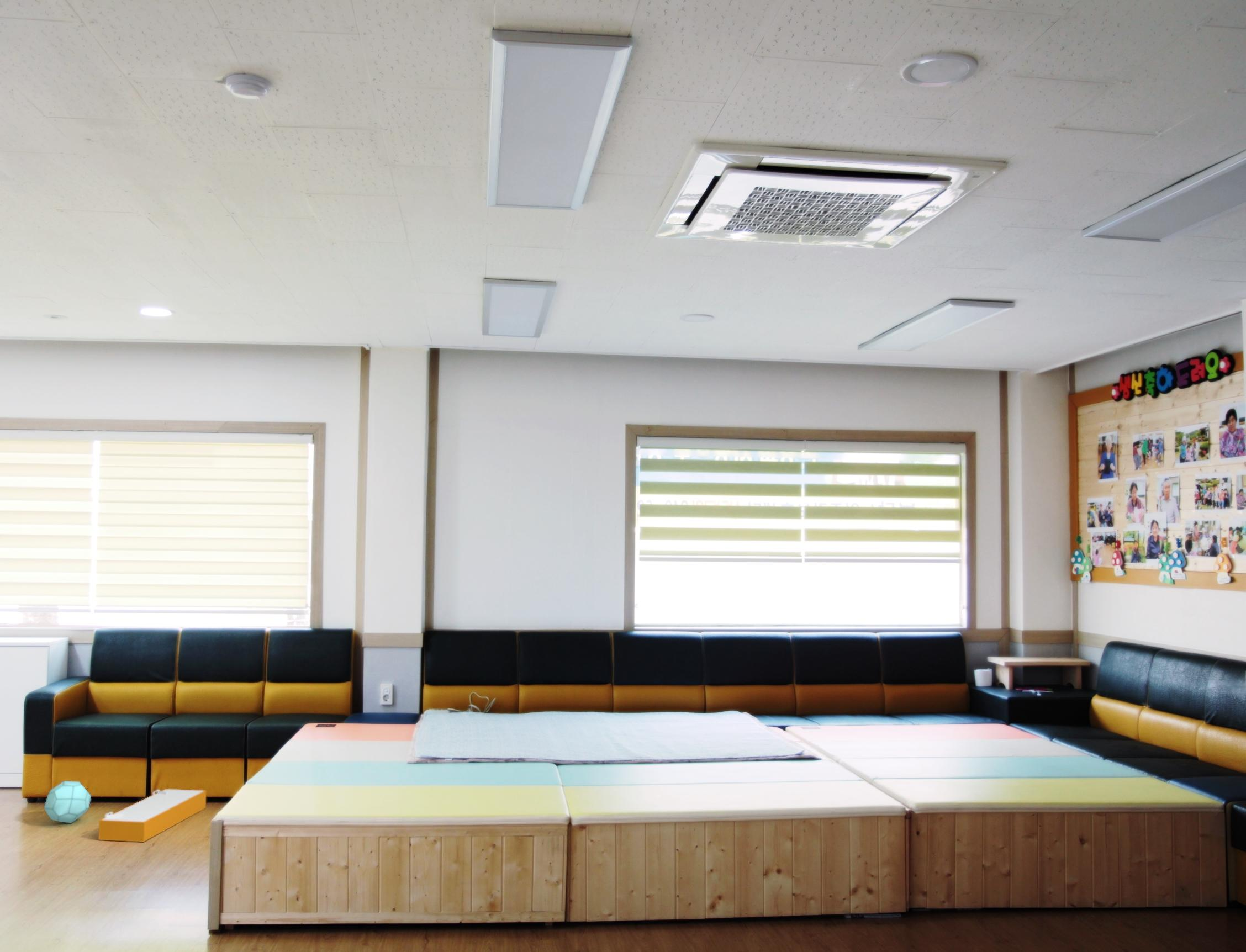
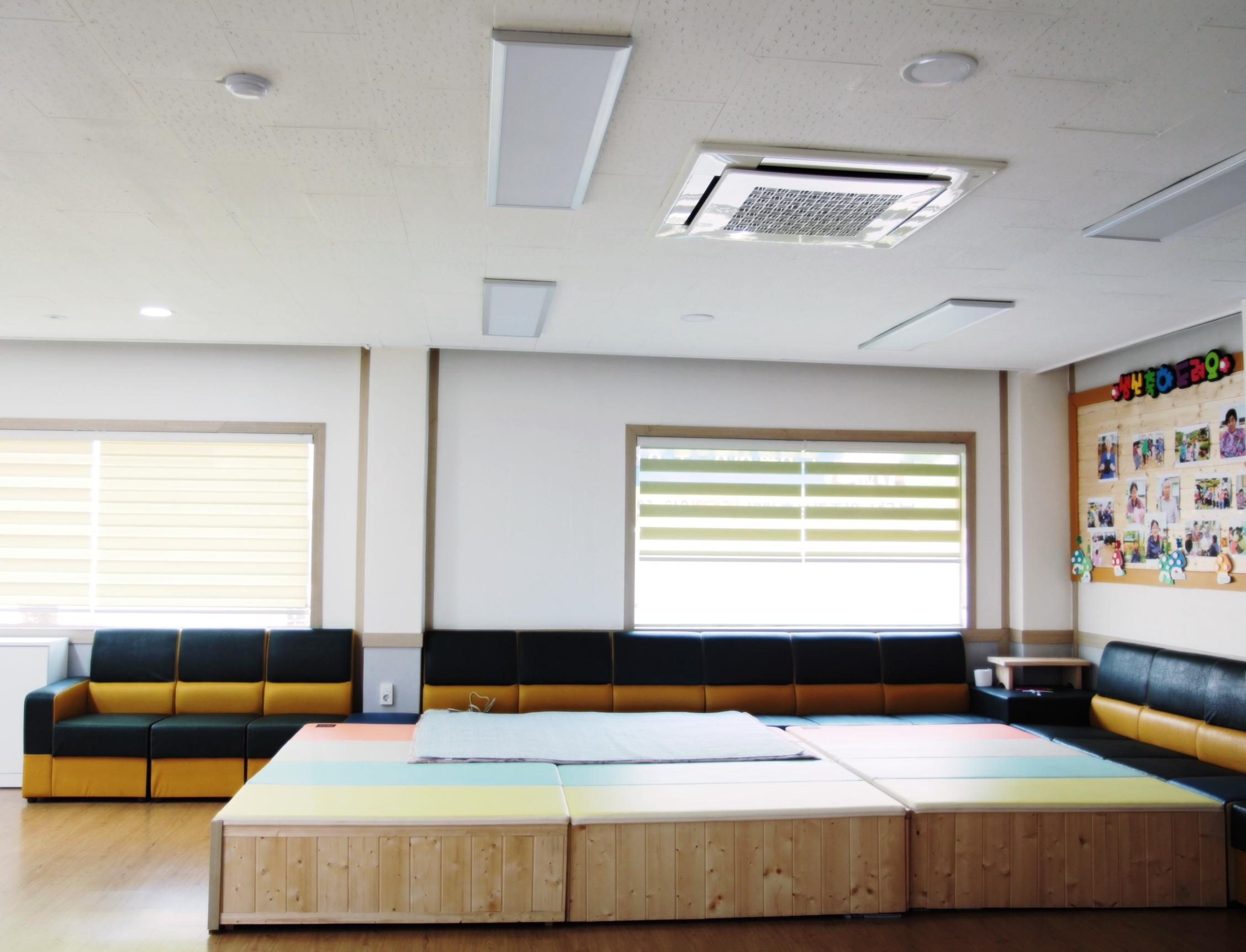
- storage bin (155, 812)
- ball (67, 802)
